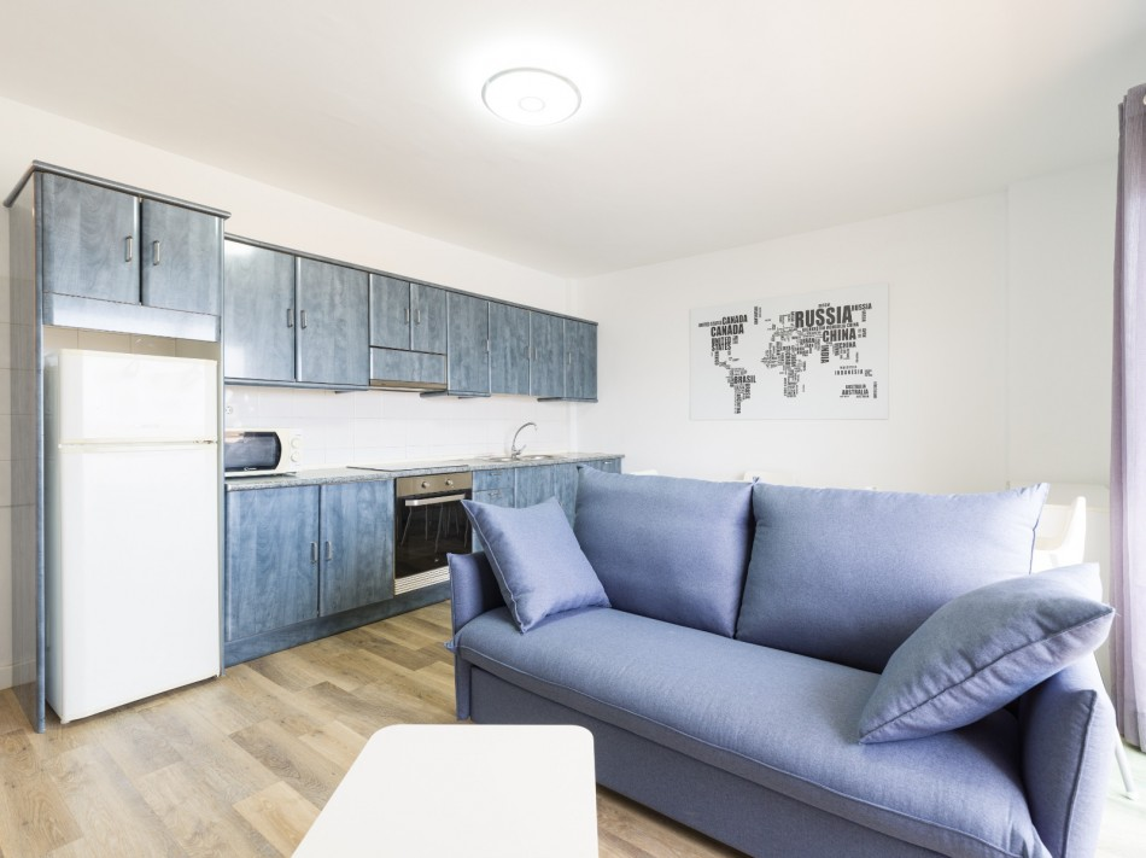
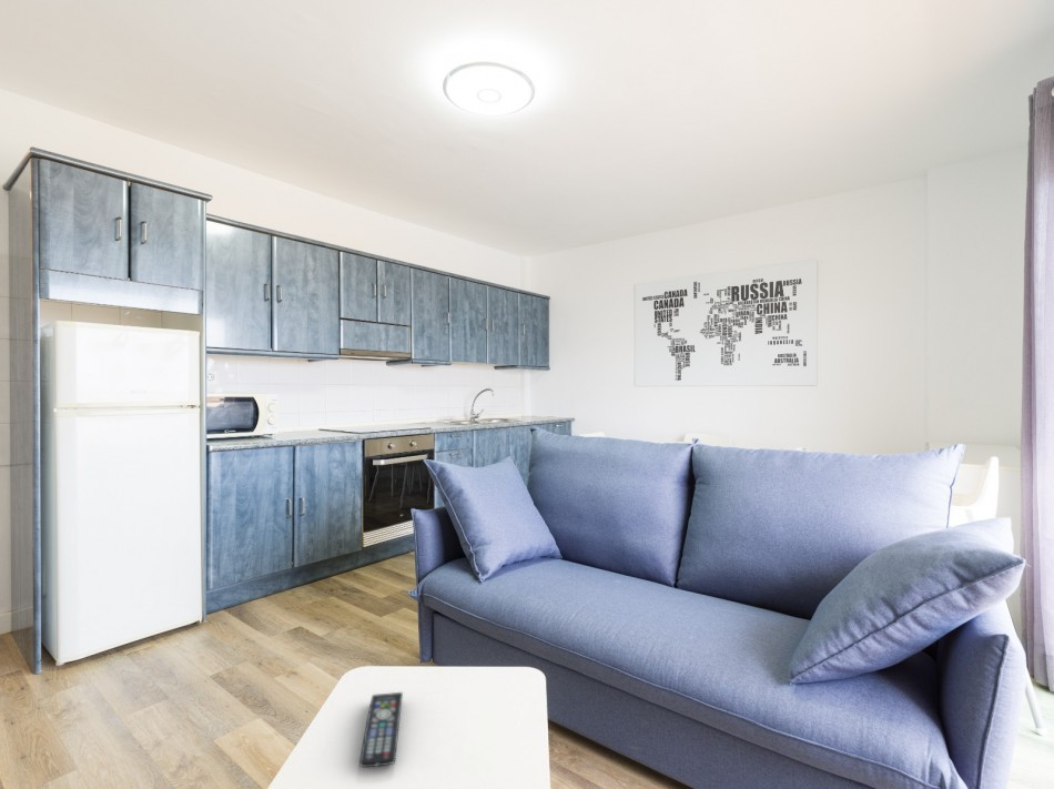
+ remote control (383, 725)
